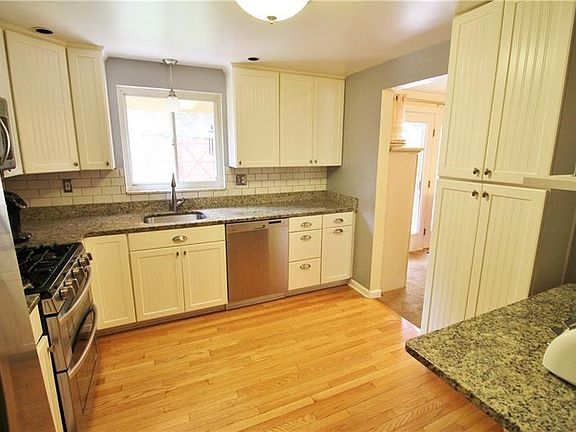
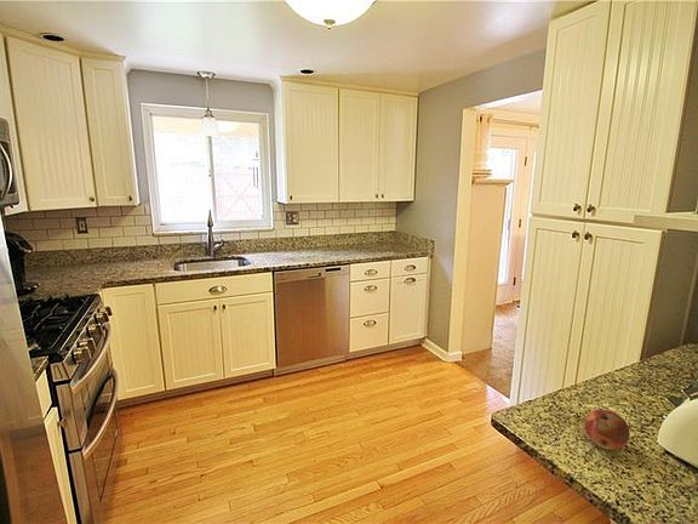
+ fruit (606, 428)
